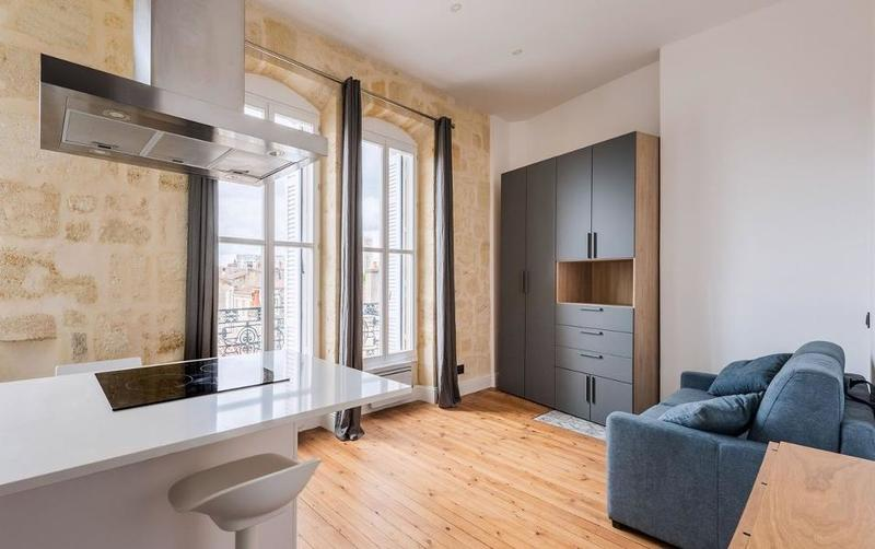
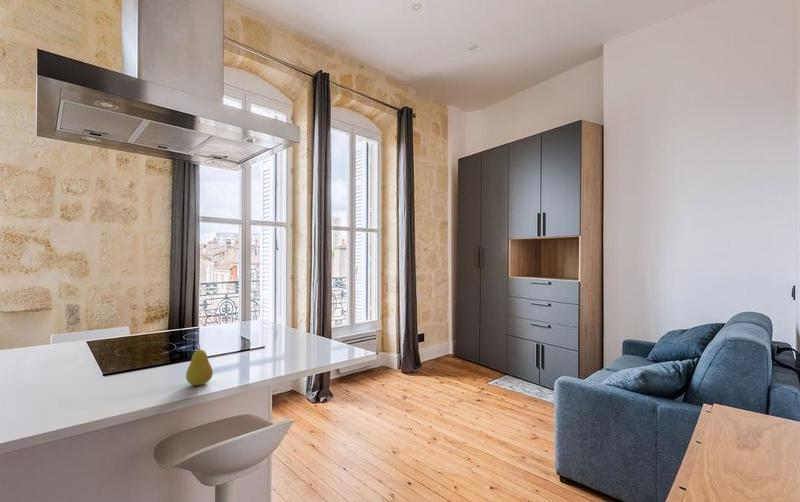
+ fruit (199, 364)
